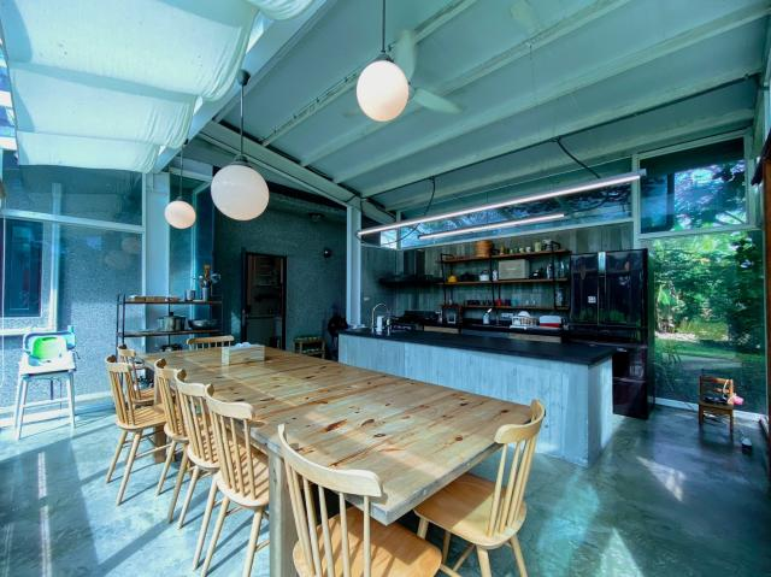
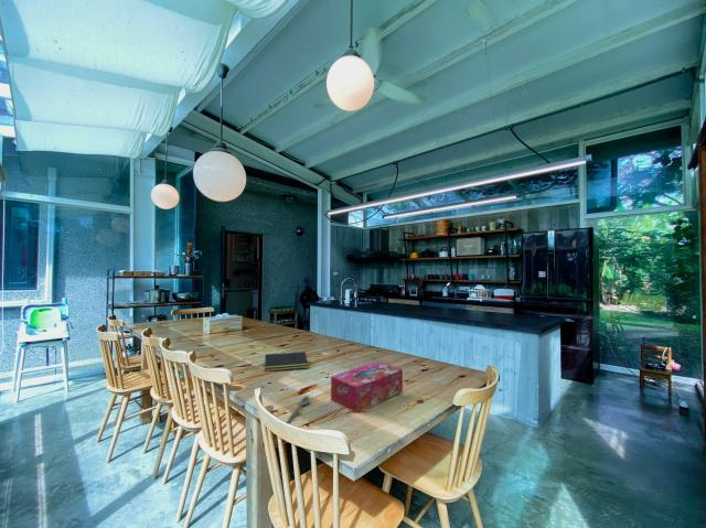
+ tissue box (367, 384)
+ notepad (286, 360)
+ spoon (298, 408)
